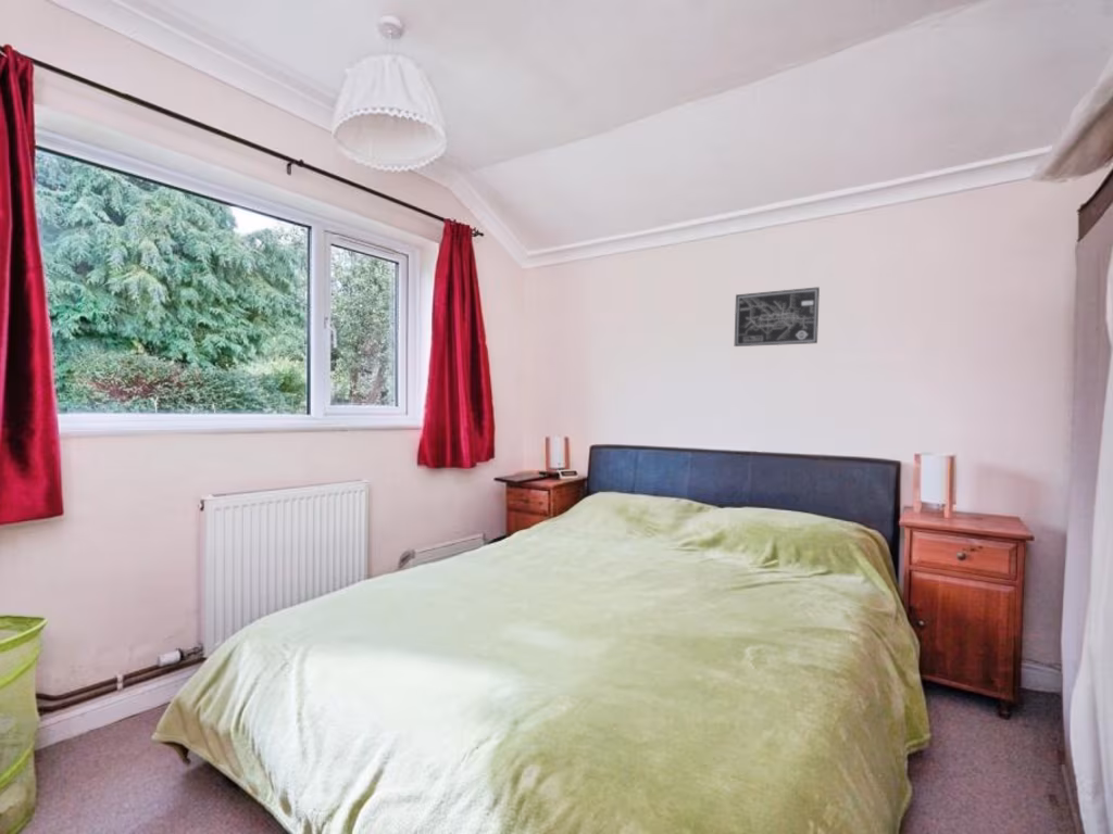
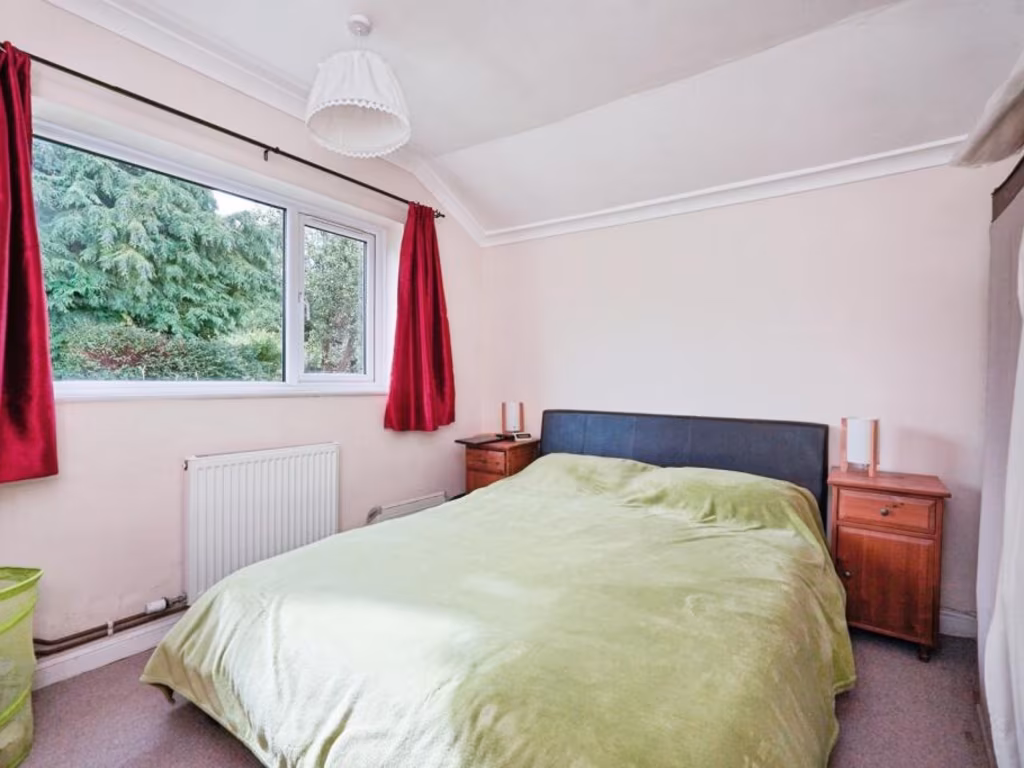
- wall art (775, 317)
